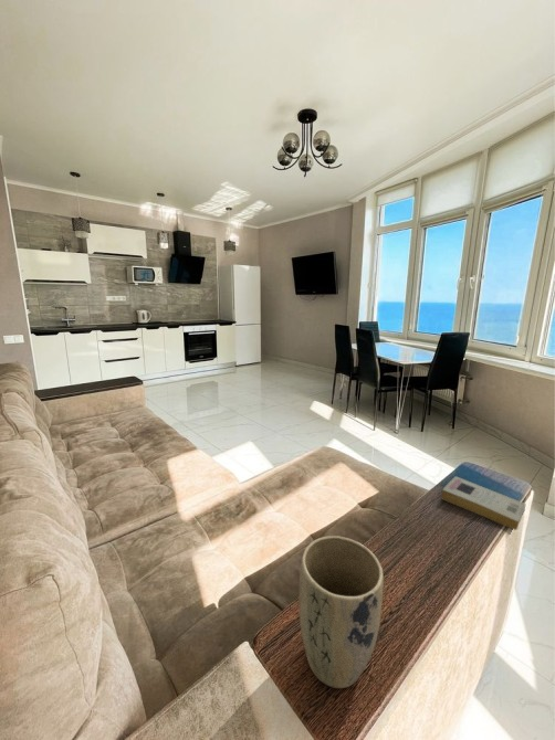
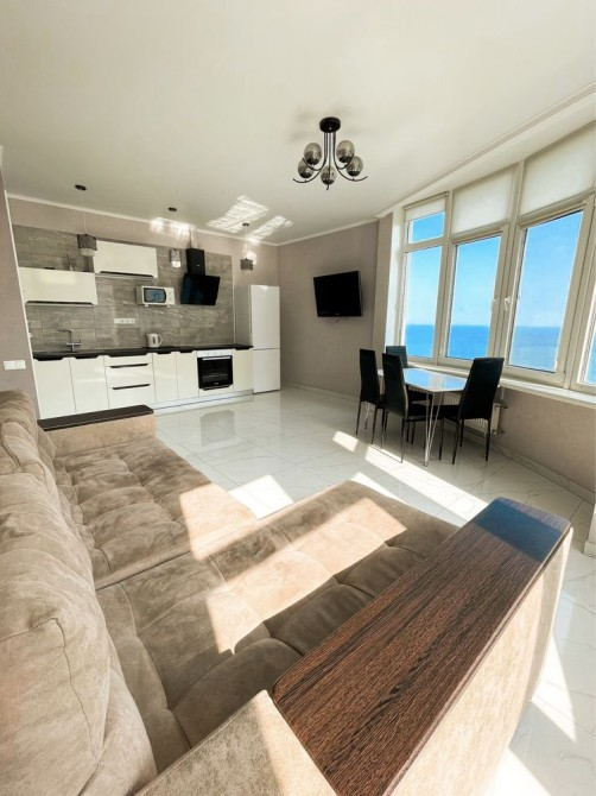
- book (482, 499)
- plant pot (338, 612)
